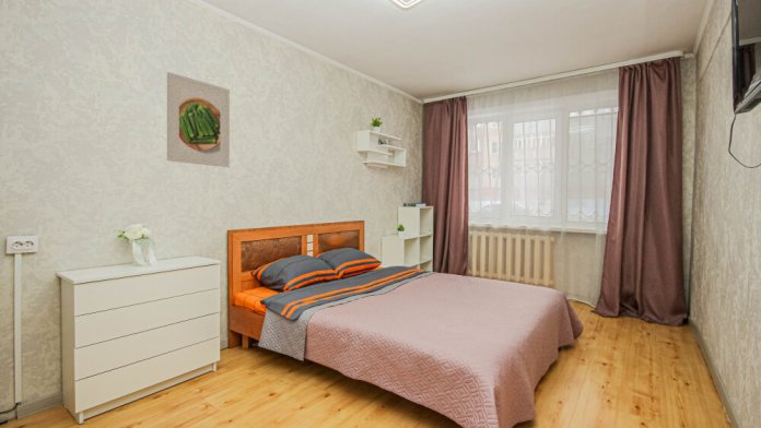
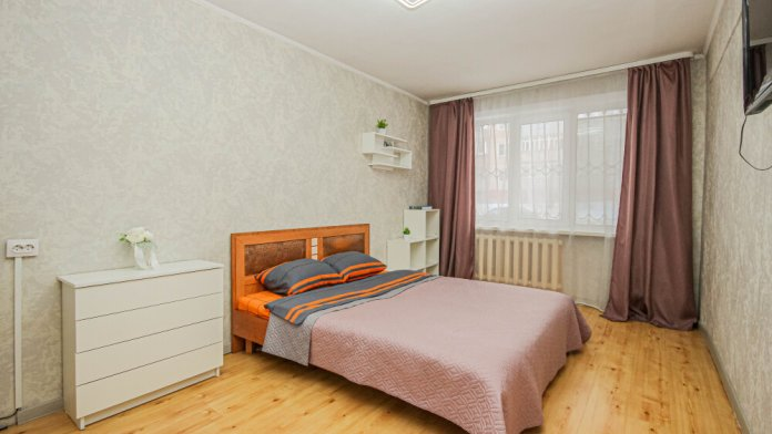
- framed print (200, 122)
